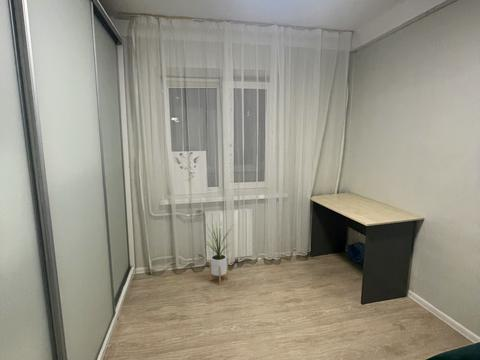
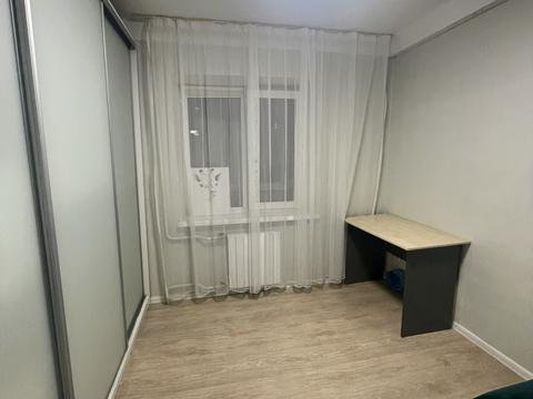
- house plant (219, 249)
